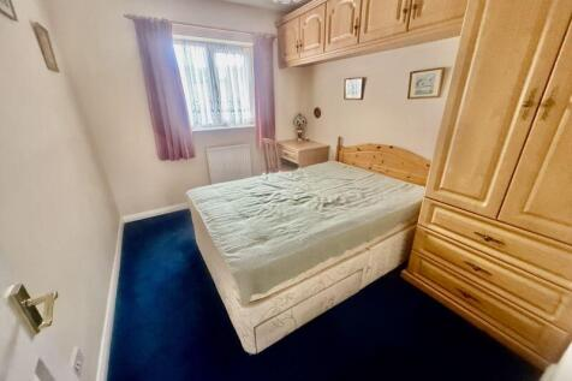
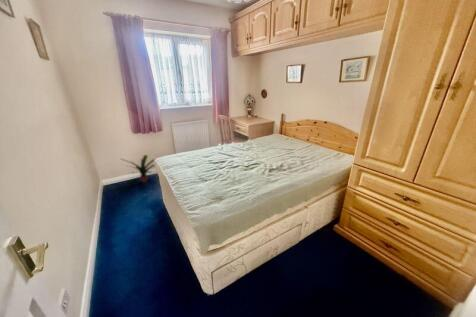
+ potted plant (140, 169)
